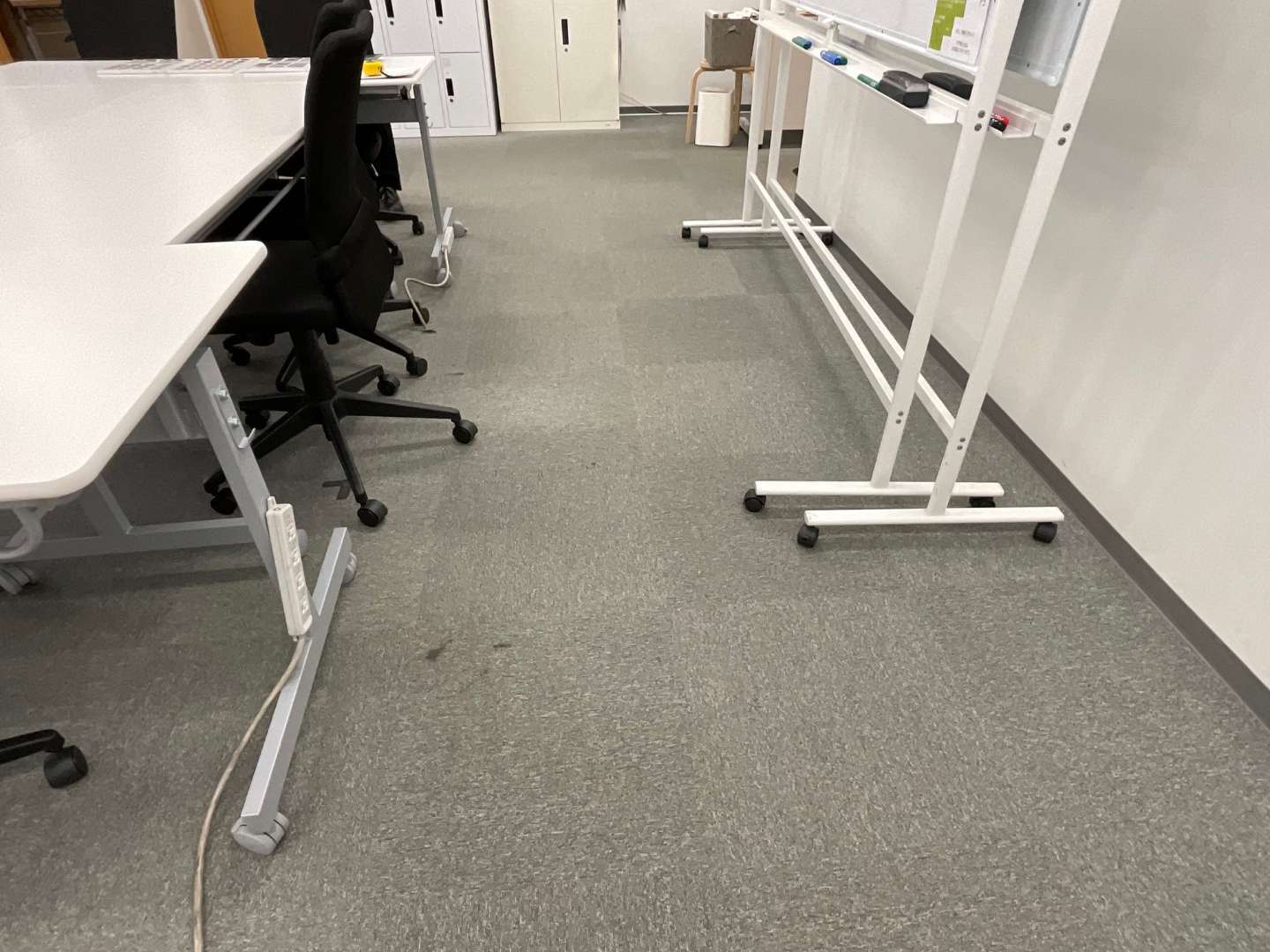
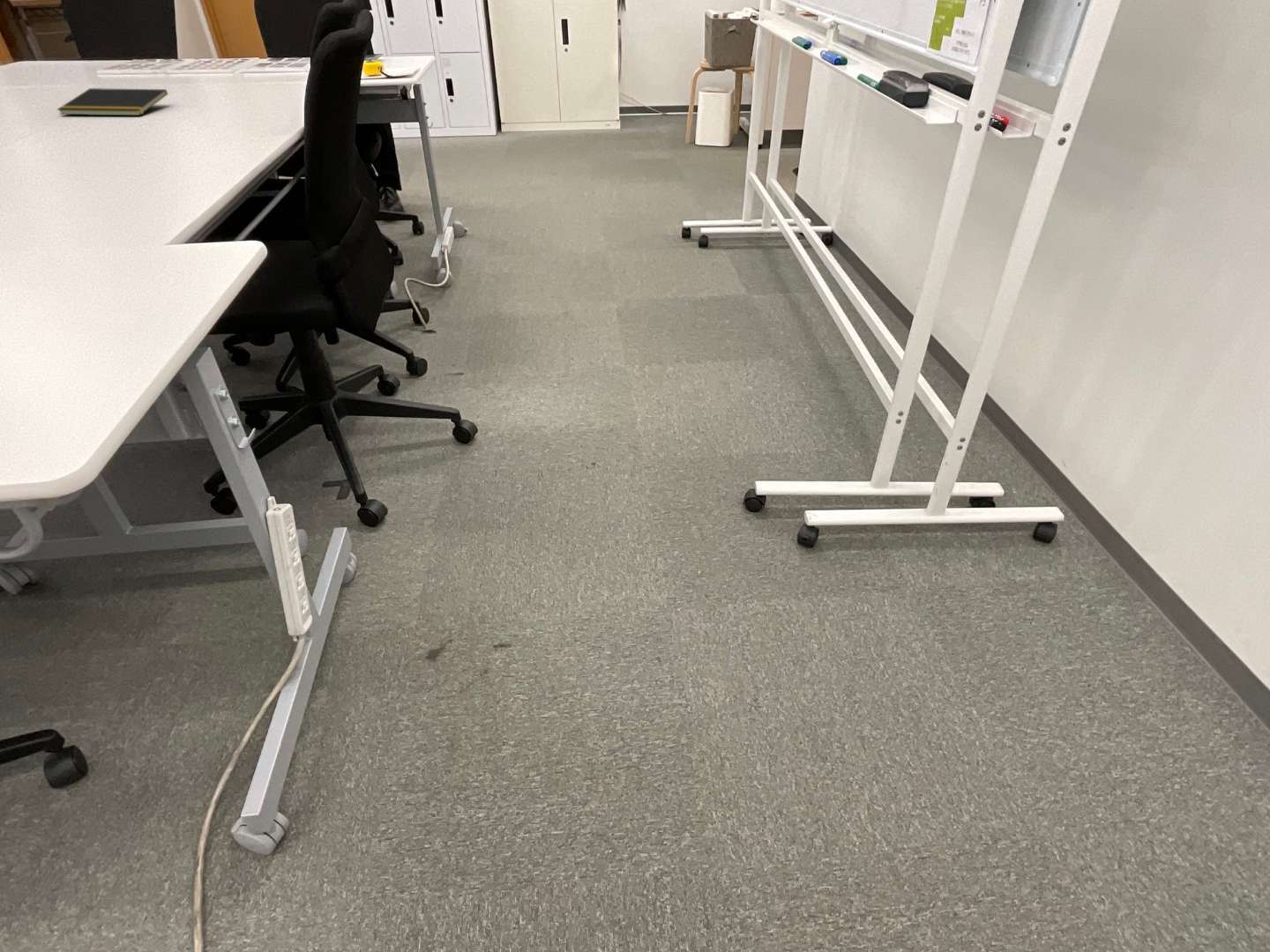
+ notepad (114, 101)
